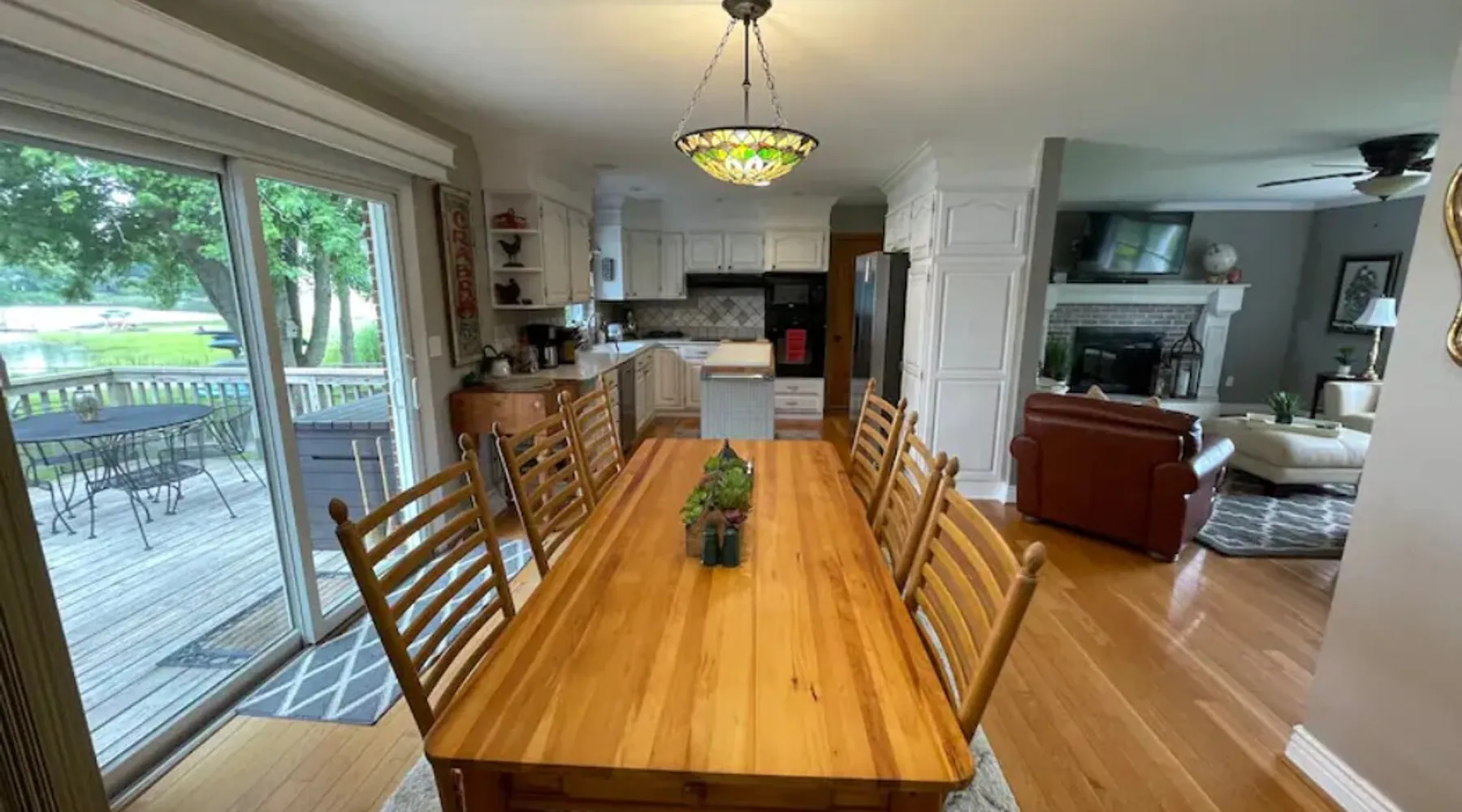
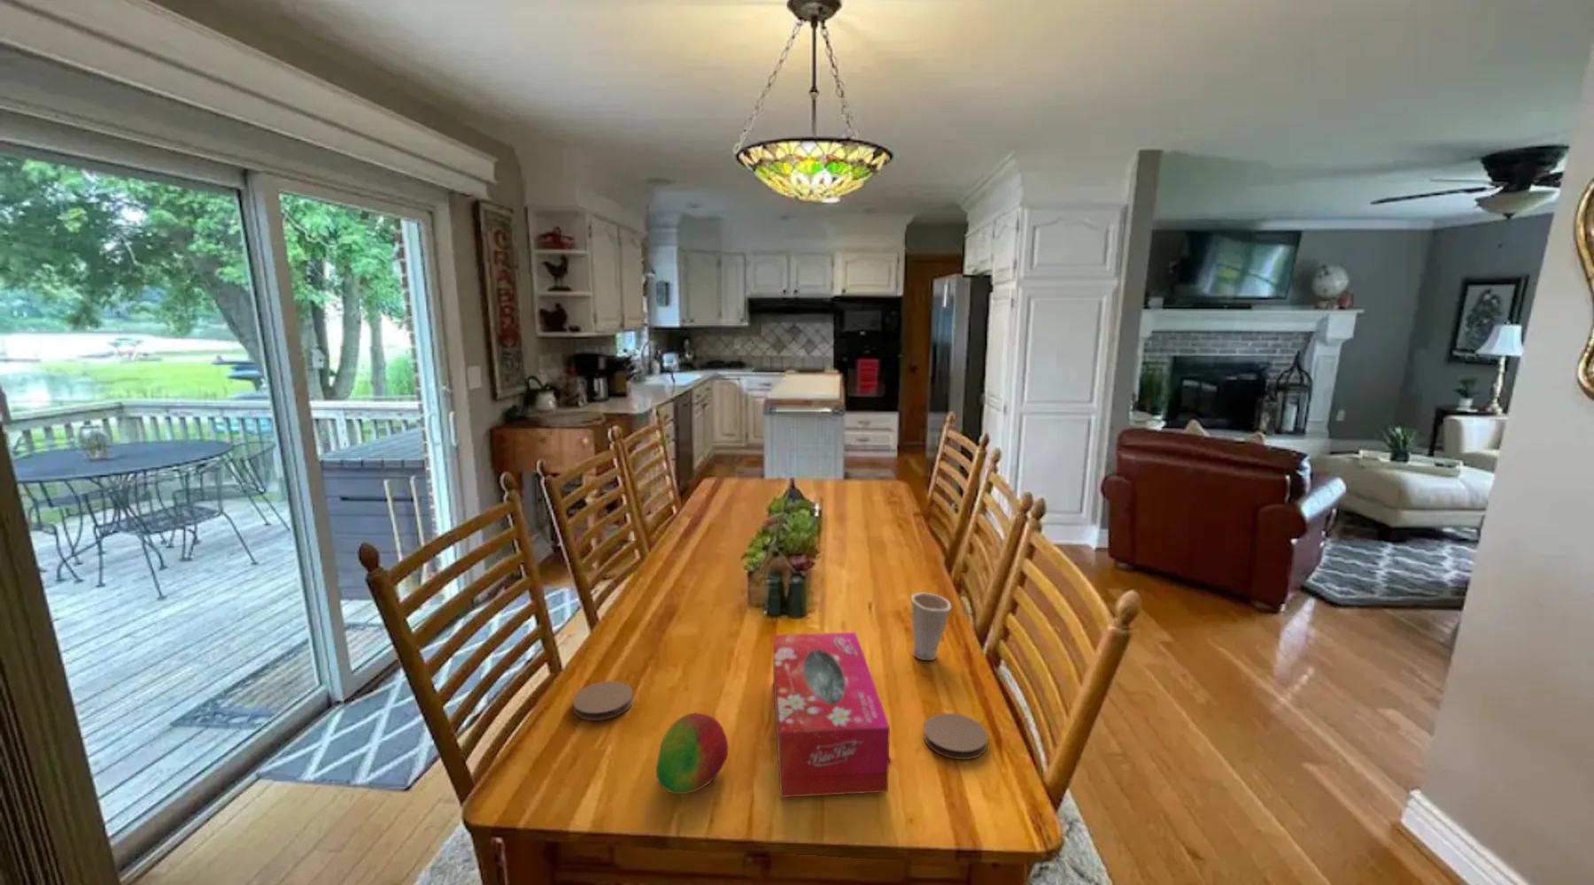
+ cup (930, 628)
+ tissue box (823, 703)
+ coaster (955, 735)
+ coaster (603, 699)
+ fruit (691, 751)
